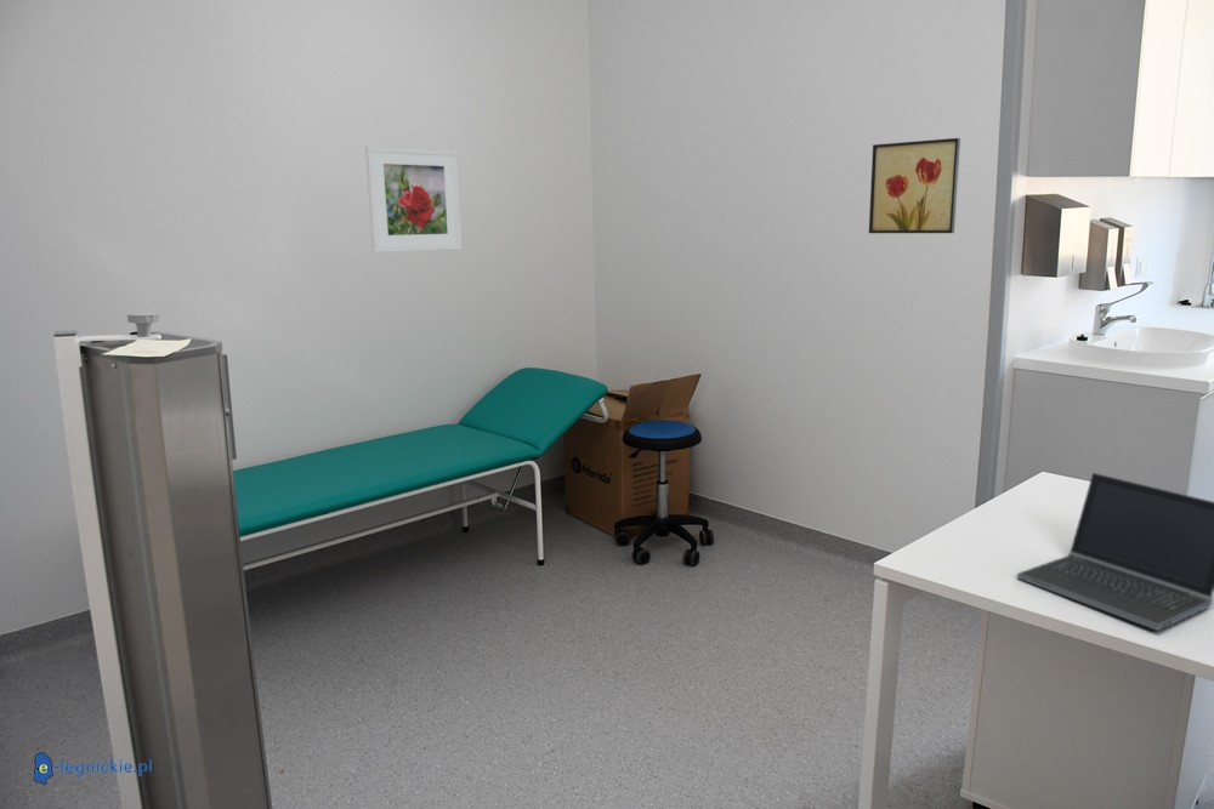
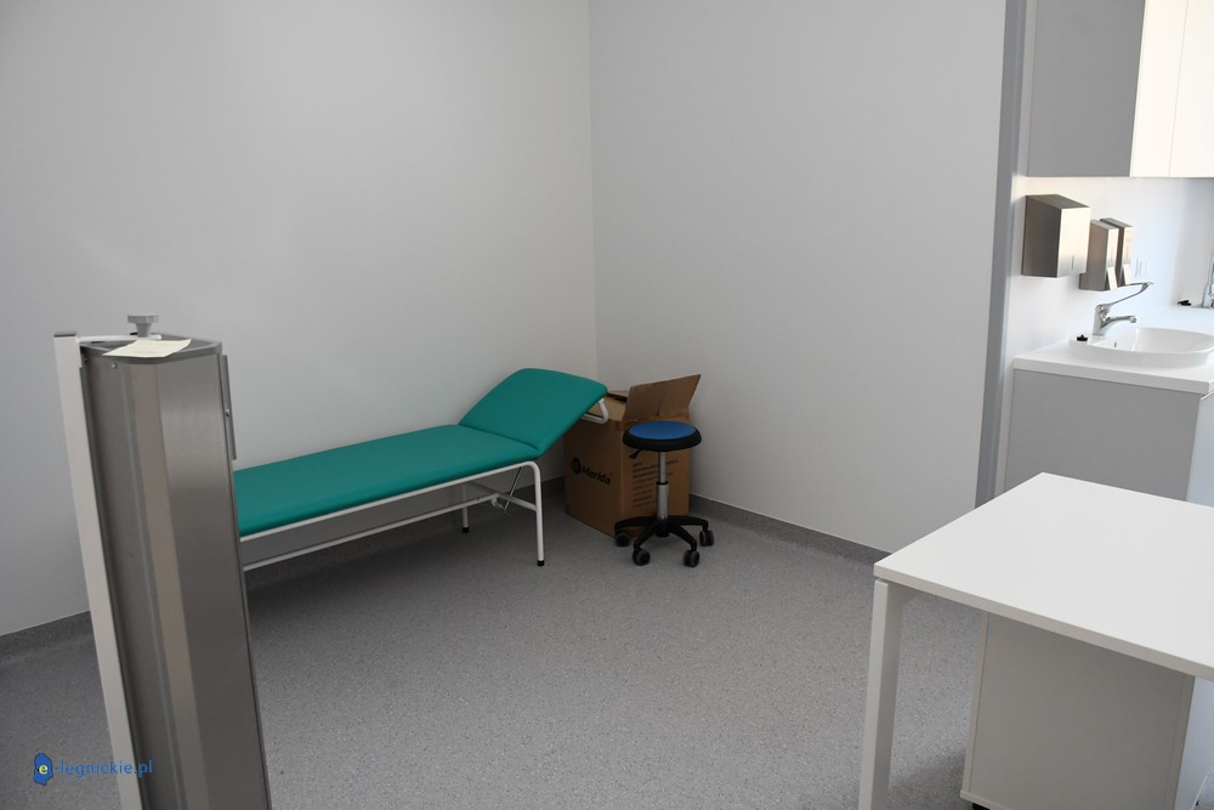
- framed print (415, 199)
- wall art (913, 187)
- laptop computer (1122, 545)
